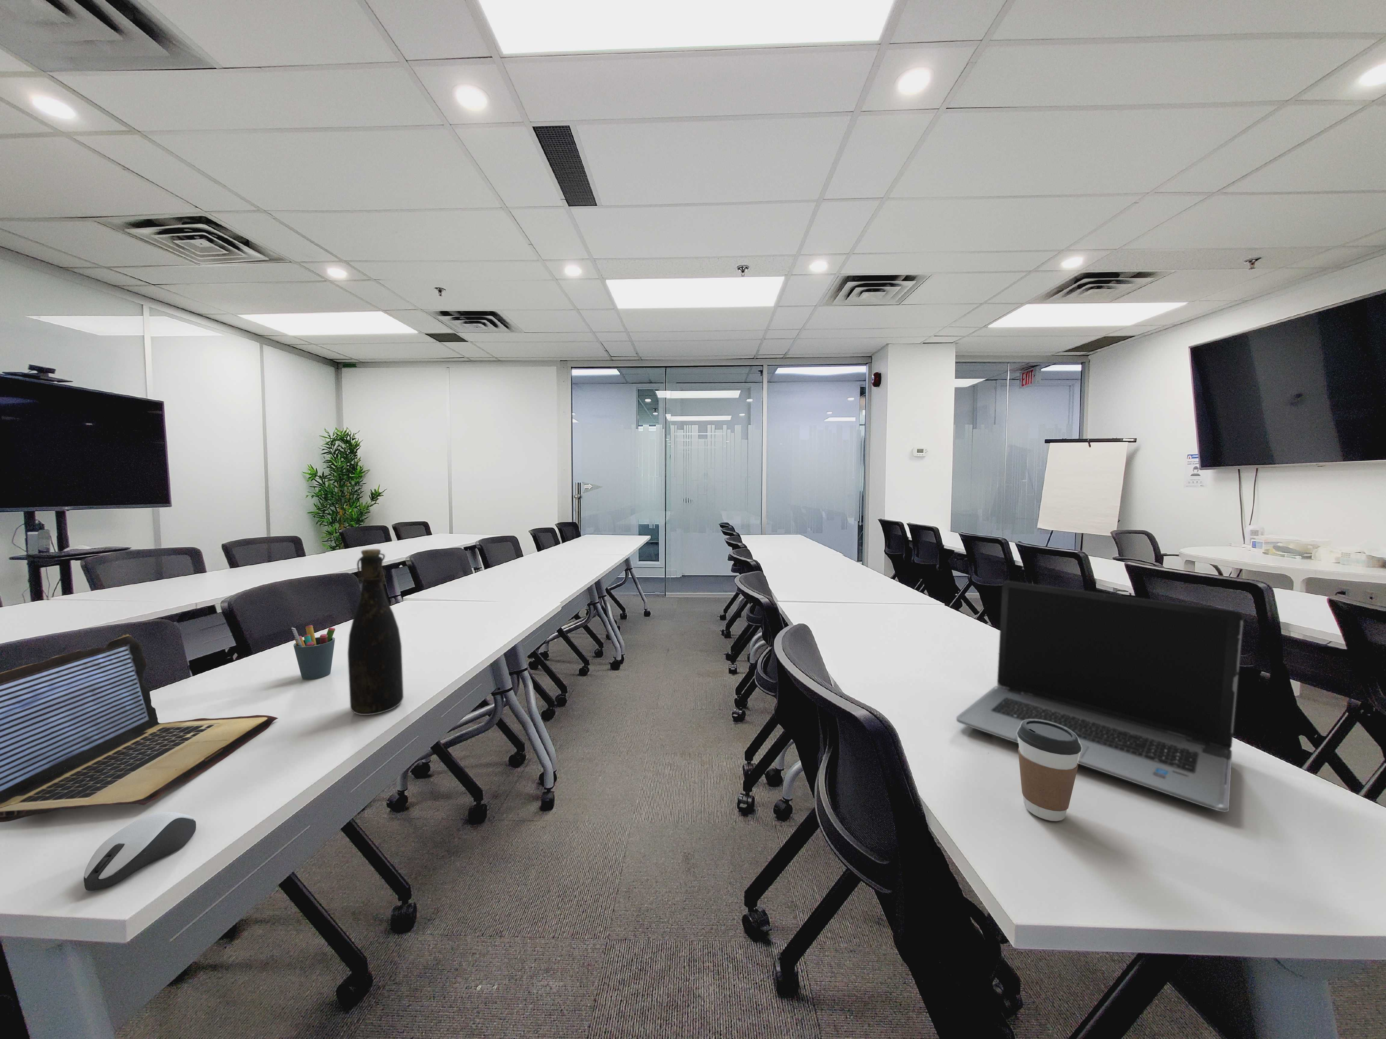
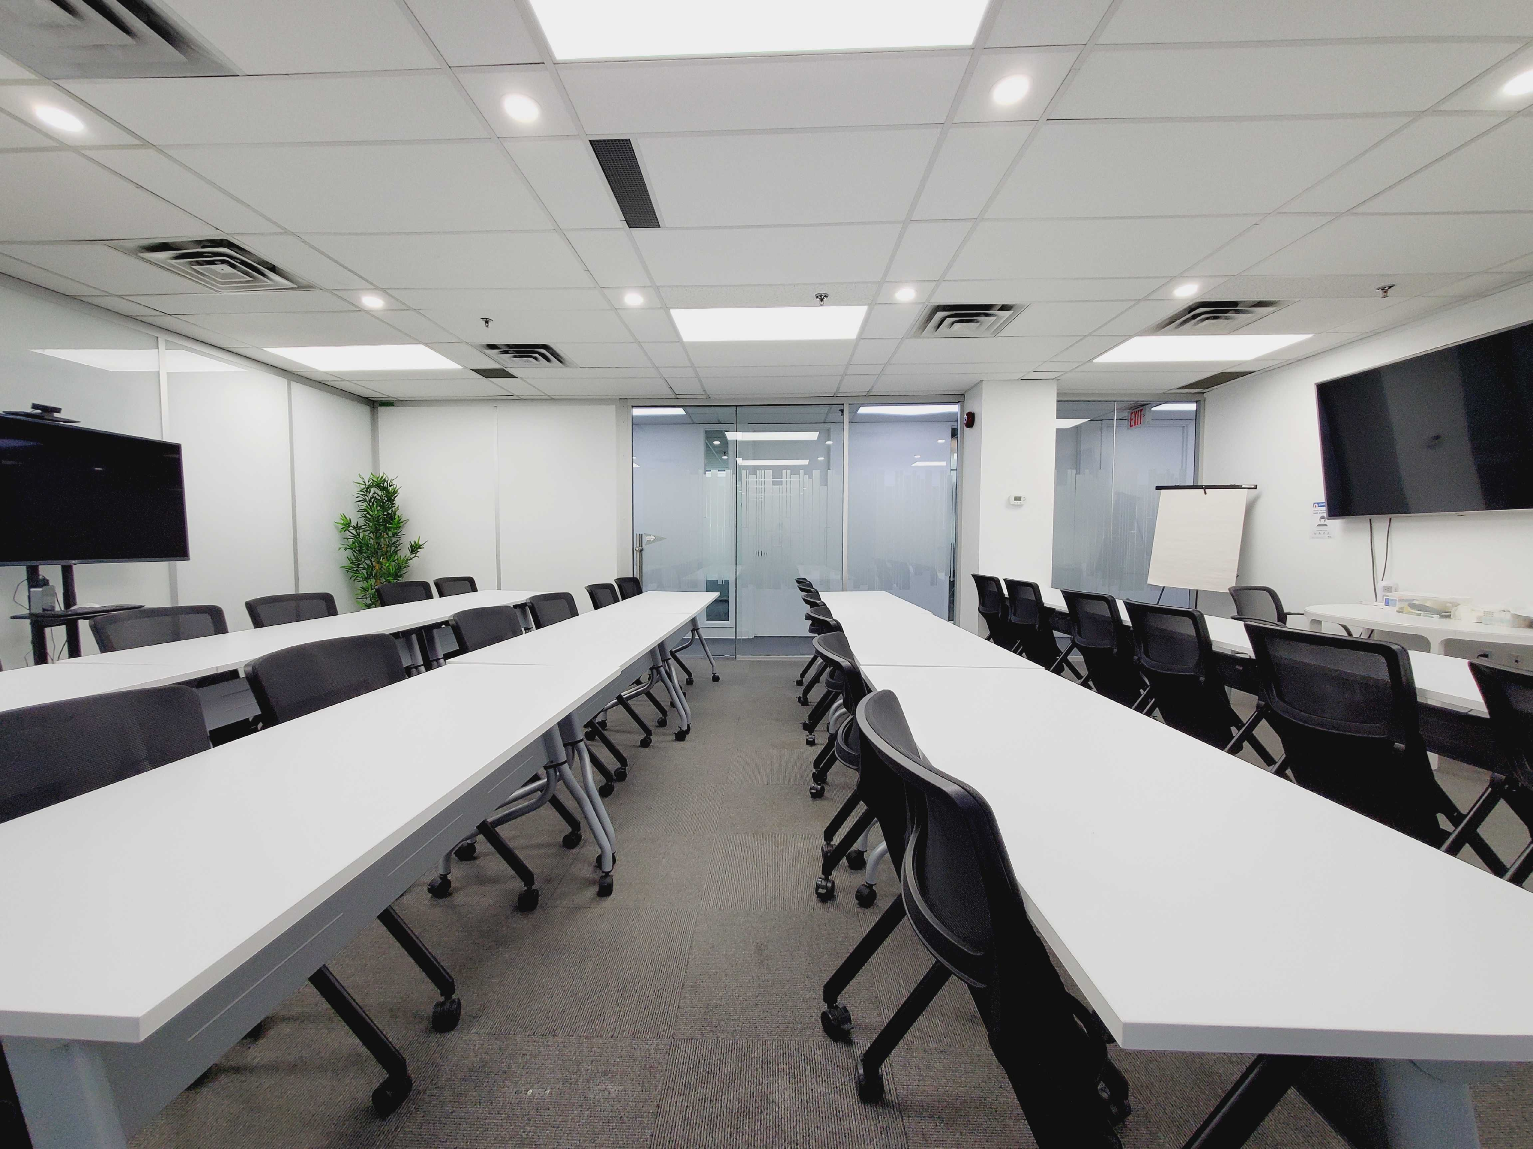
- laptop (141, 709)
- bottle (374, 629)
- coffee cup (1047, 769)
- pen holder (314, 649)
- laptop computer (1089, 674)
- computer mouse (143, 841)
